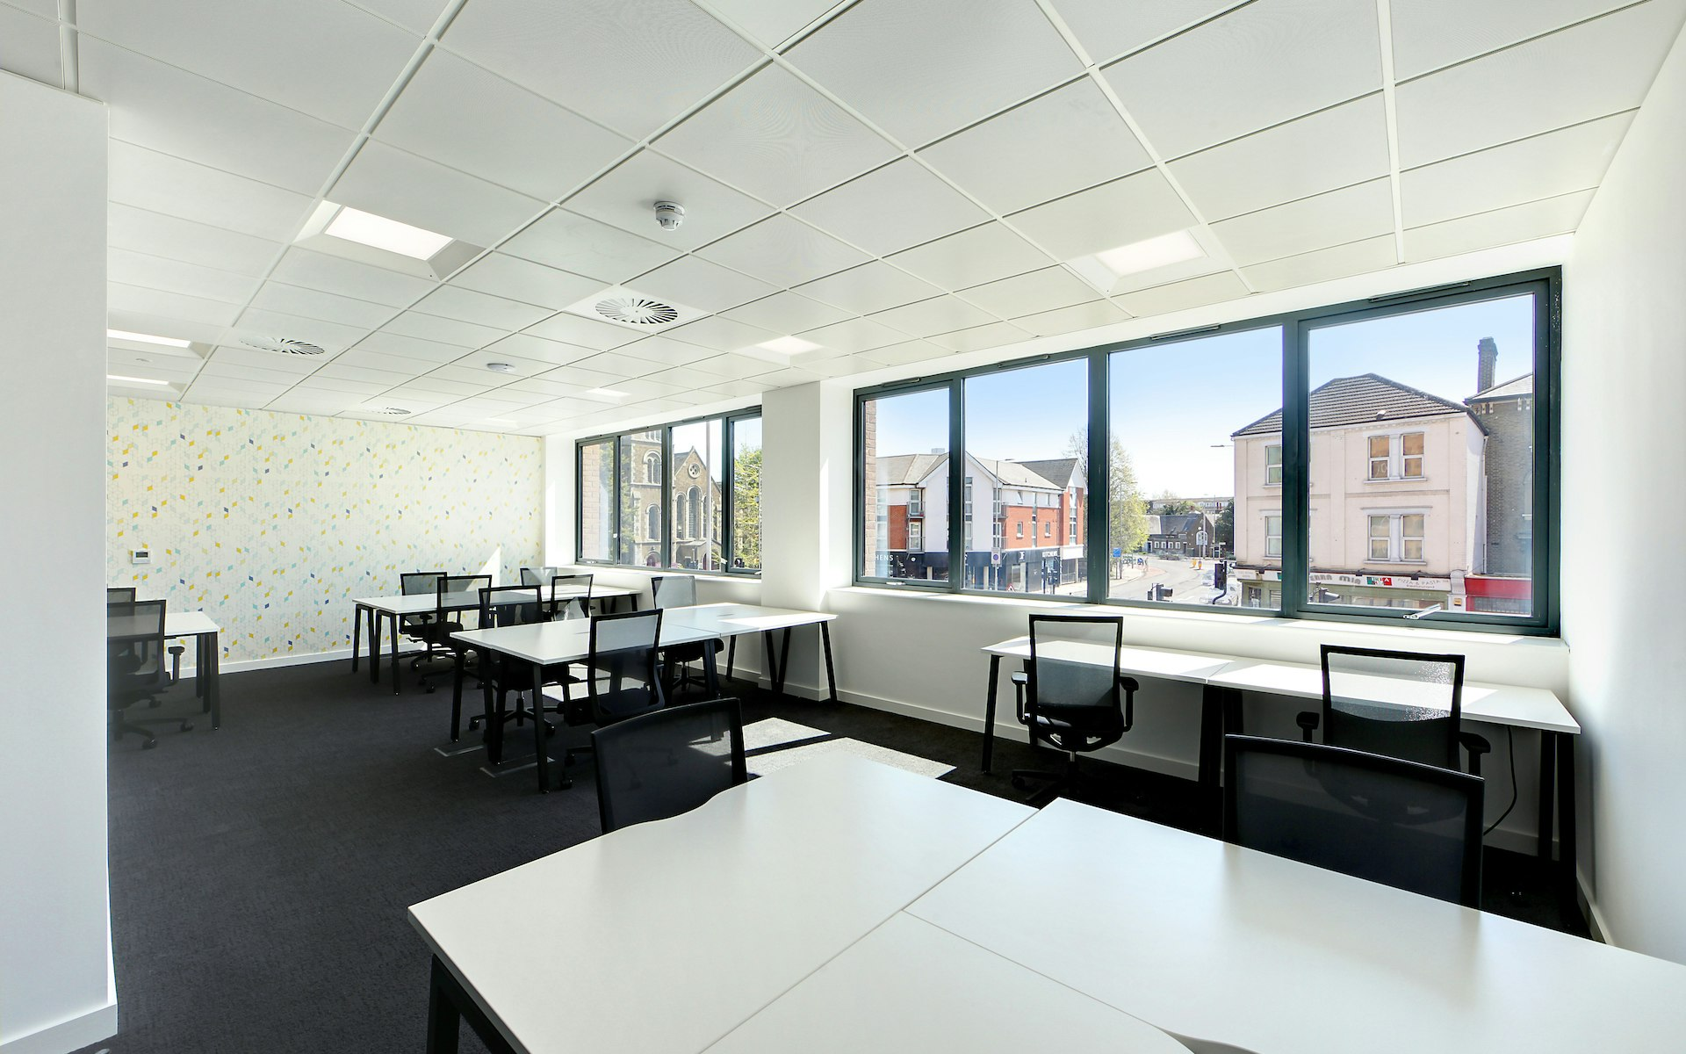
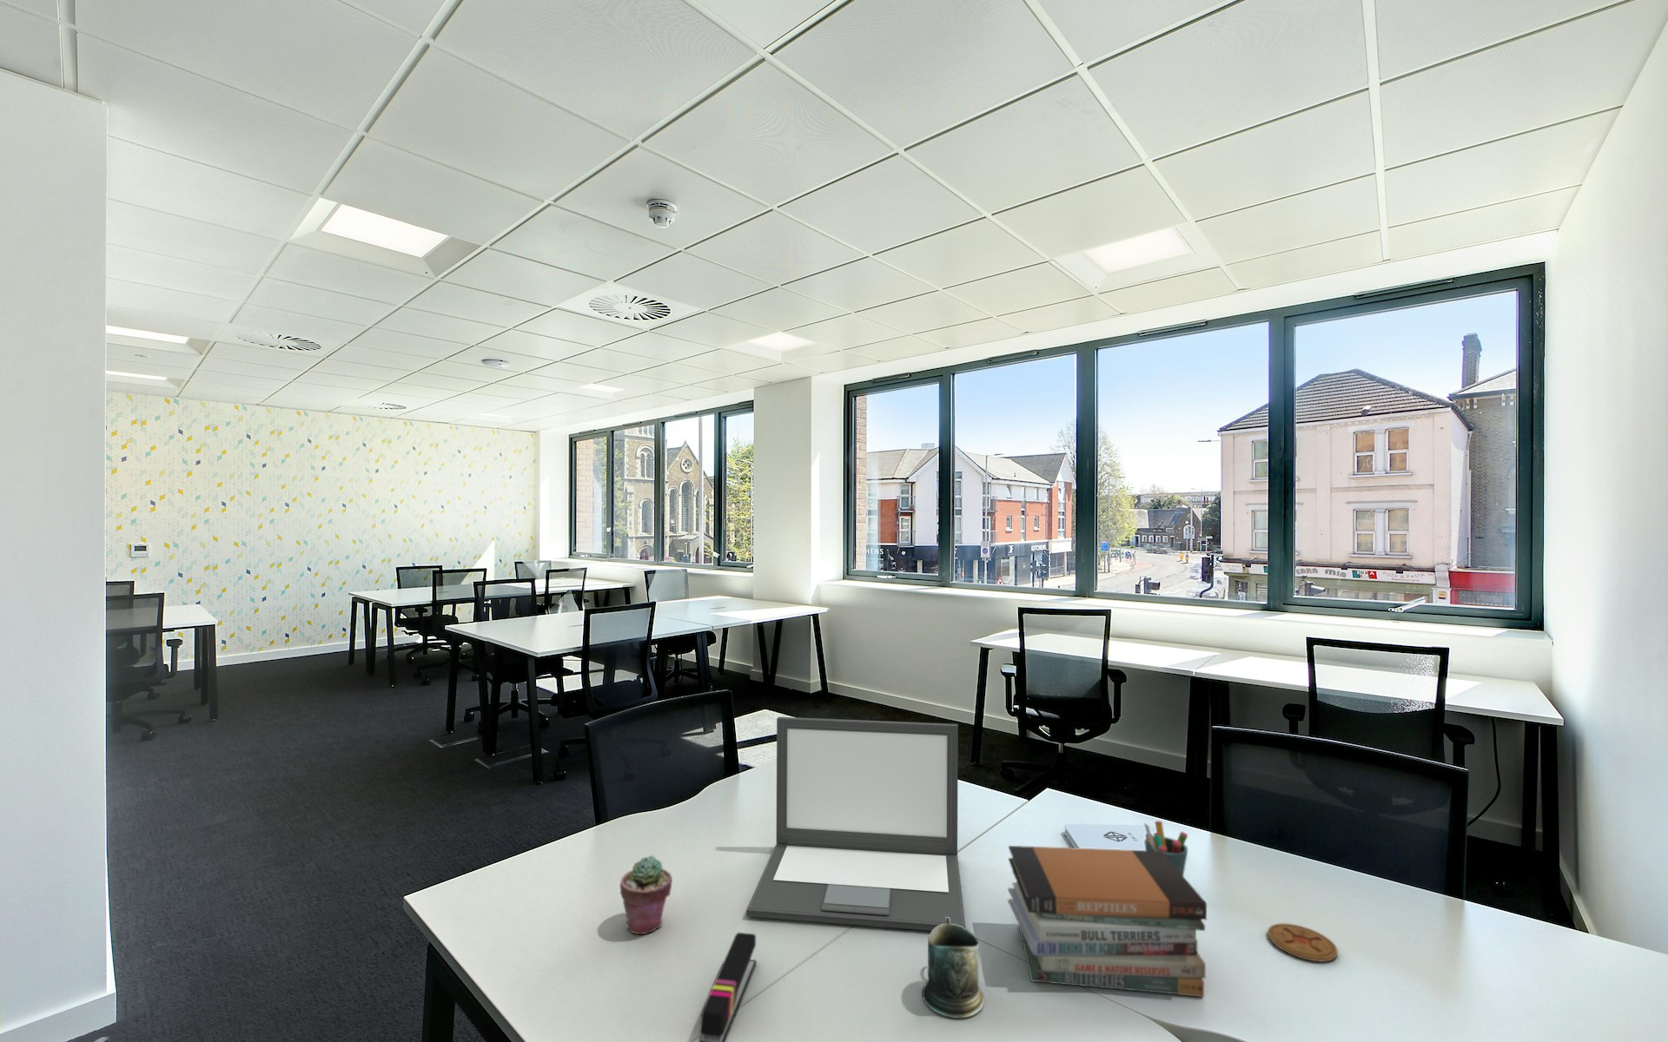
+ stapler (730, 984)
+ book stack (1099, 915)
+ mug (951, 959)
+ notepad (1118, 840)
+ laptop (860, 812)
+ potted succulent (646, 892)
+ coaster (1302, 941)
+ pen holder (1165, 854)
